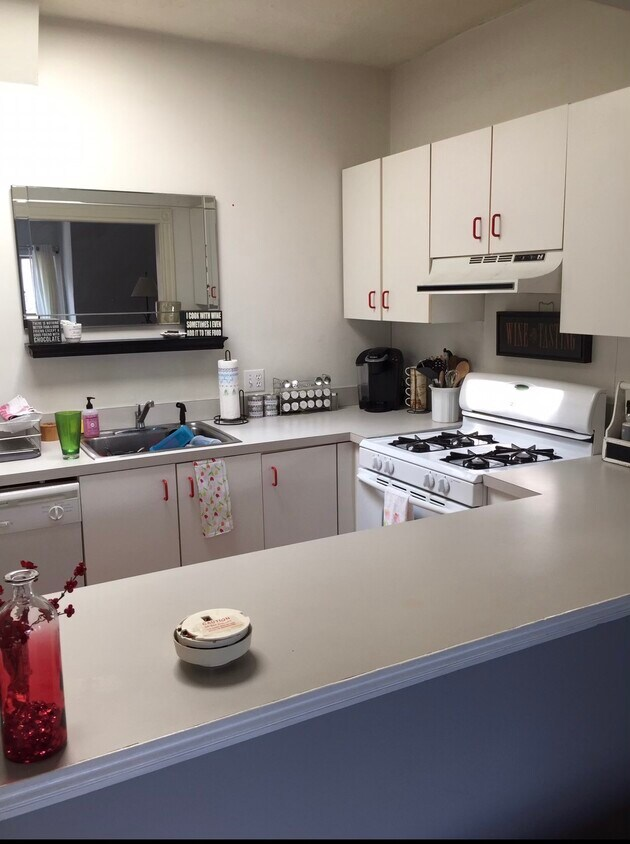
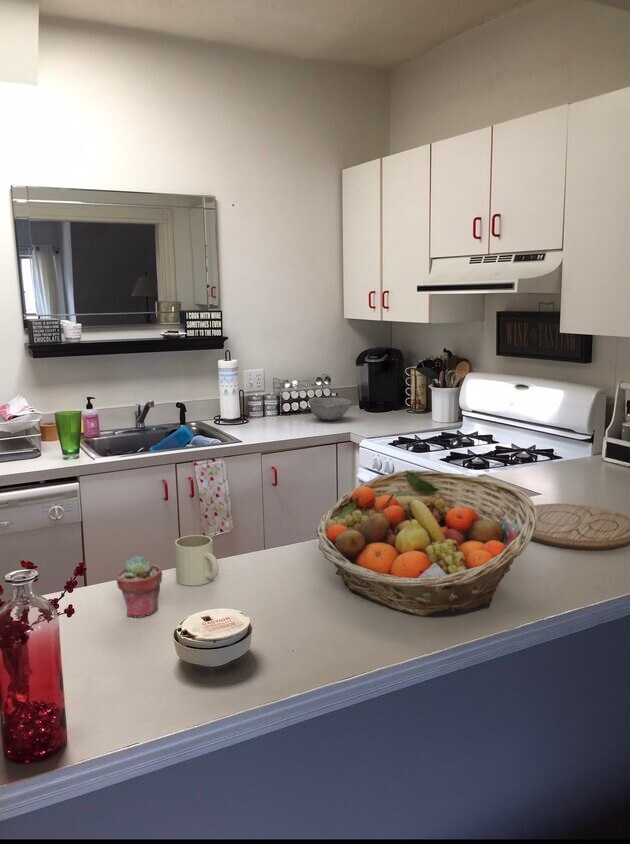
+ cutting board (573, 524)
+ fruit basket (422, 537)
+ mug (199, 561)
+ bowl (329, 409)
+ potted succulent (139, 583)
